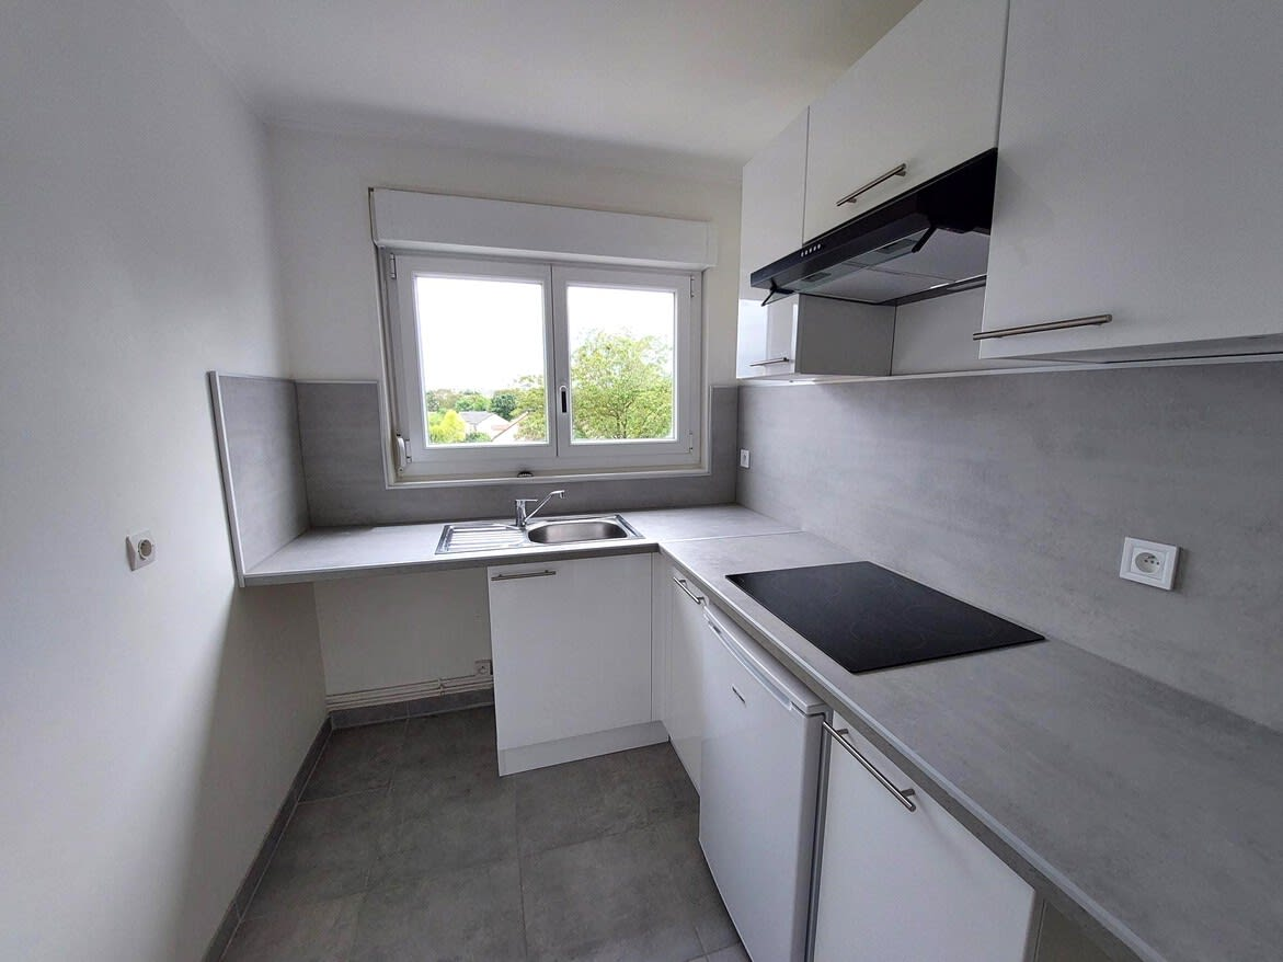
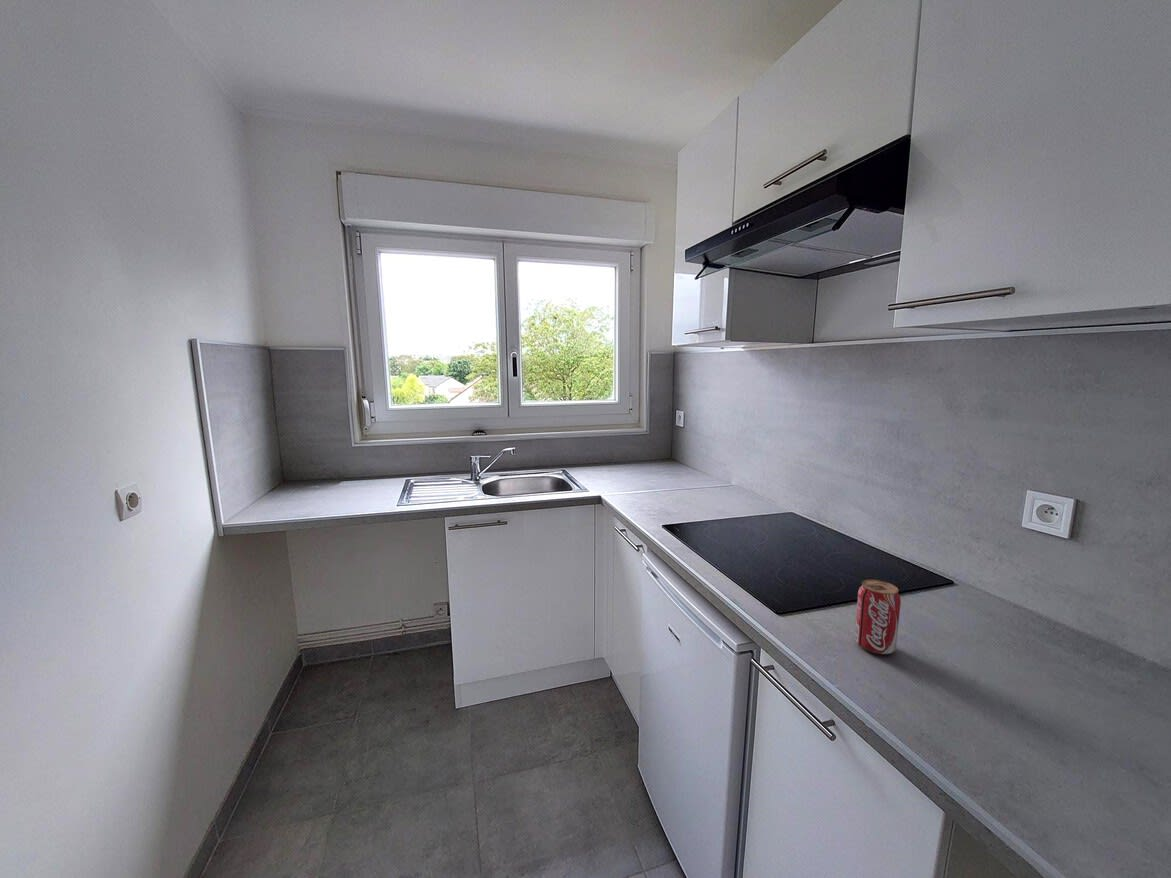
+ beverage can (877, 616)
